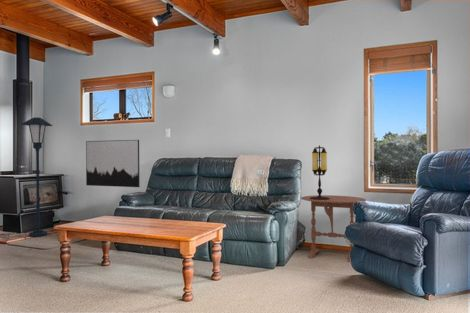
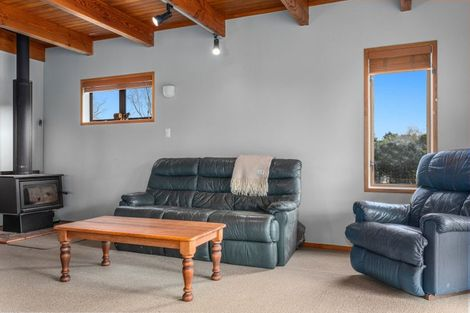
- table (332, 227)
- floor lamp (37, 176)
- wall art (111, 163)
- table lamp (319, 171)
